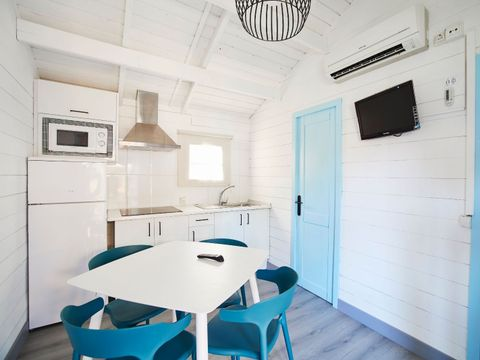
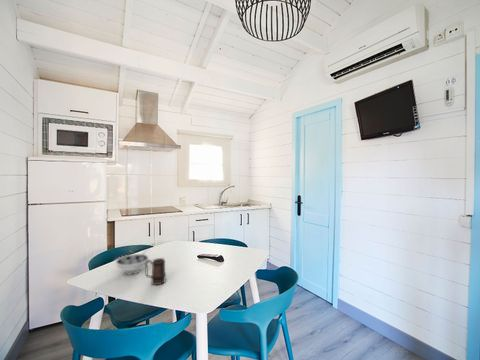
+ bowl (137, 259)
+ mug (155, 270)
